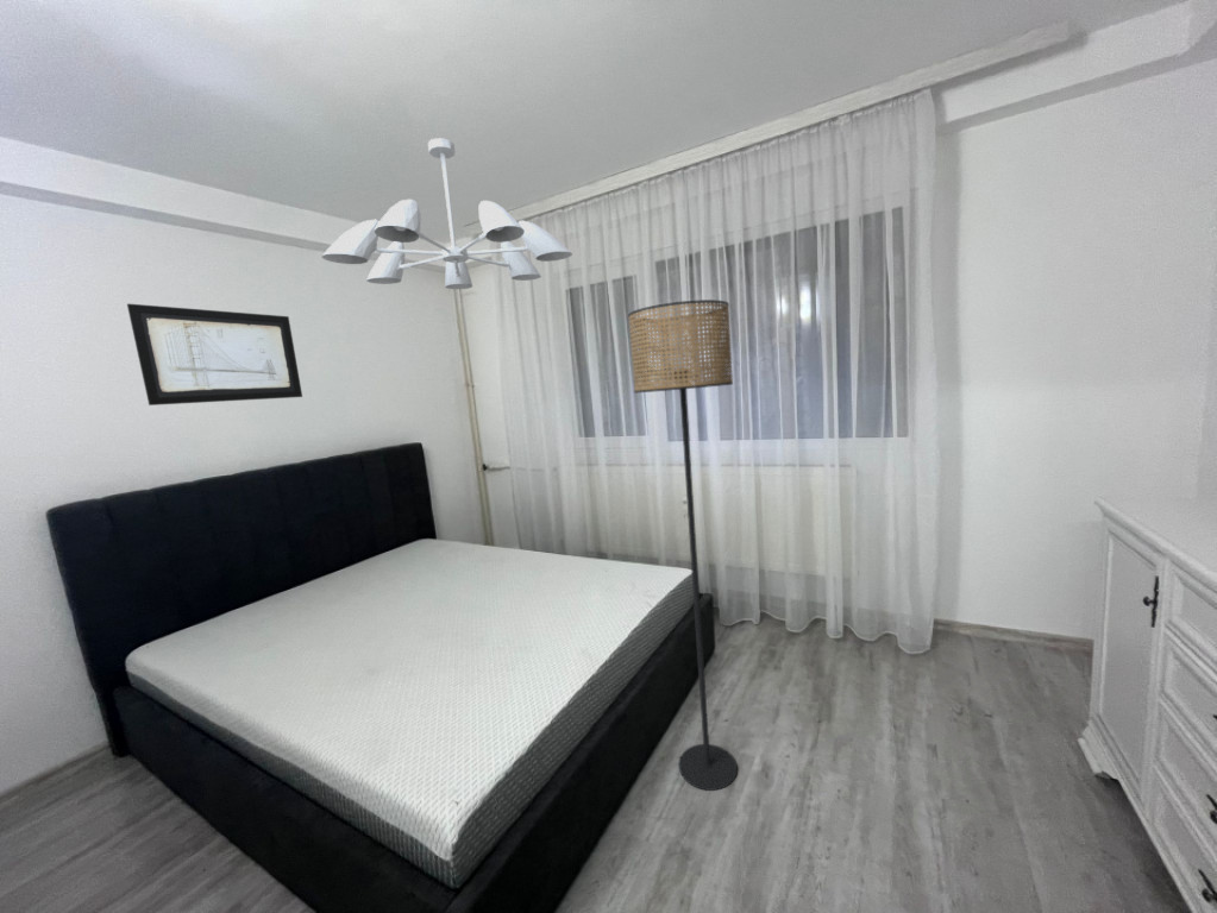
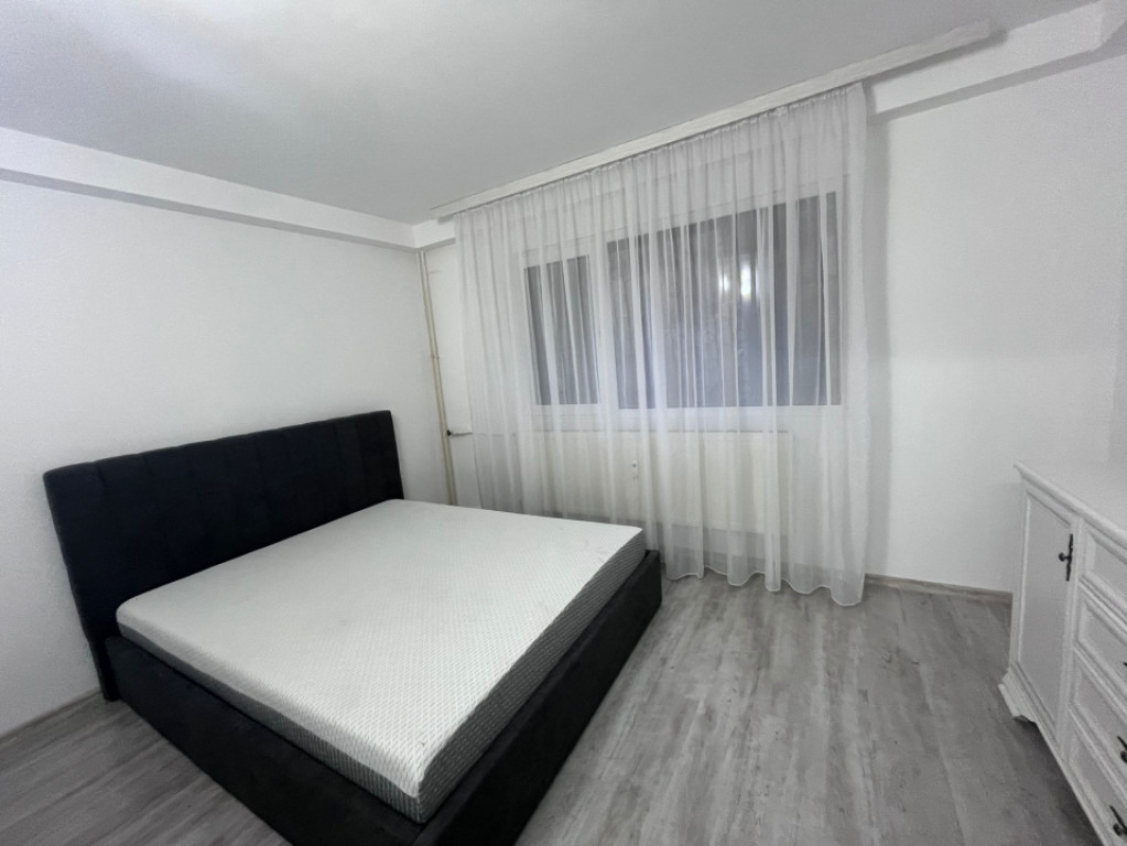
- wall art (225, 355)
- ceiling light fixture (448, 207)
- floor lamp (694, 553)
